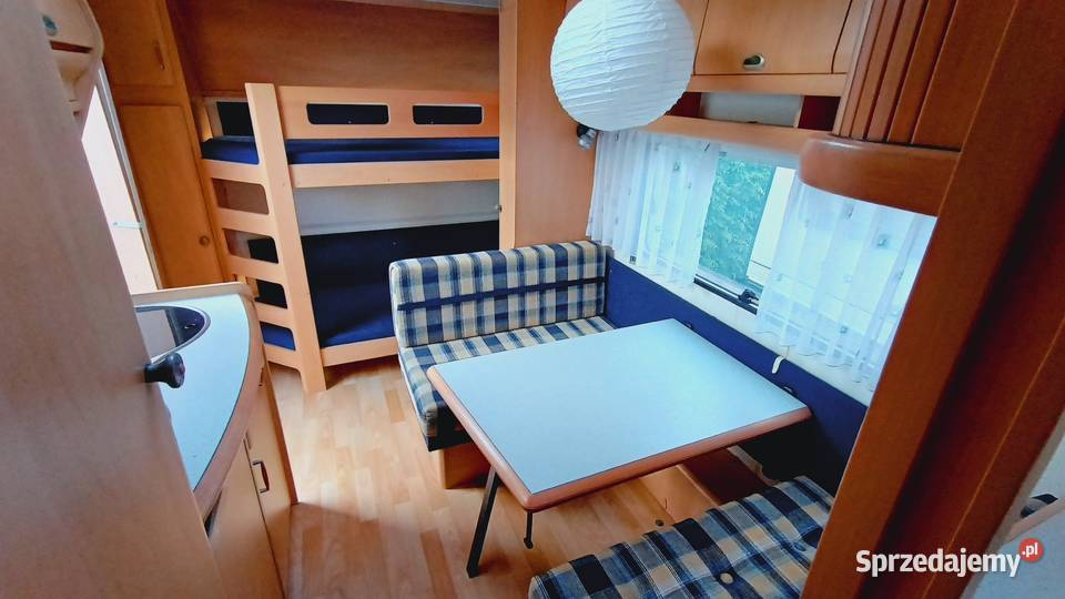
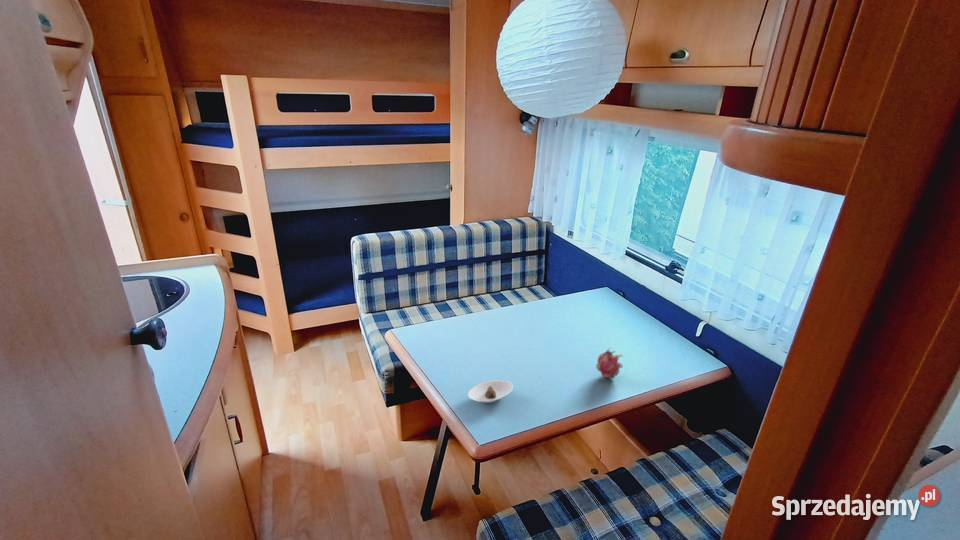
+ saucer (490, 393)
+ fruit (609, 362)
